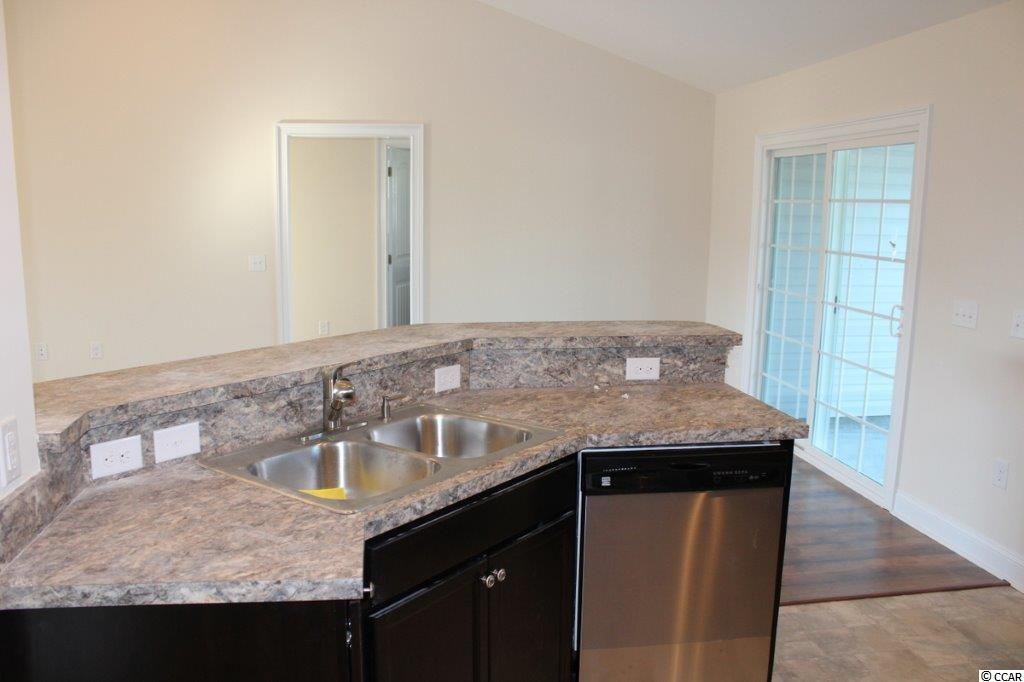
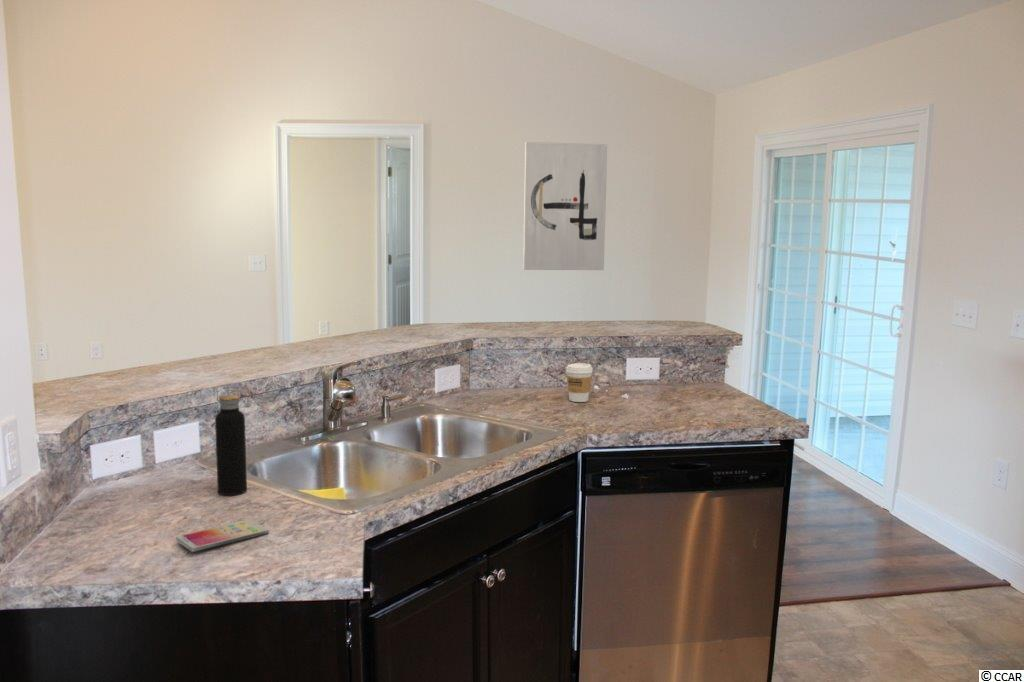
+ smartphone (223, 535)
+ coffee cup (578, 382)
+ water bottle (230, 439)
+ wall art (565, 207)
